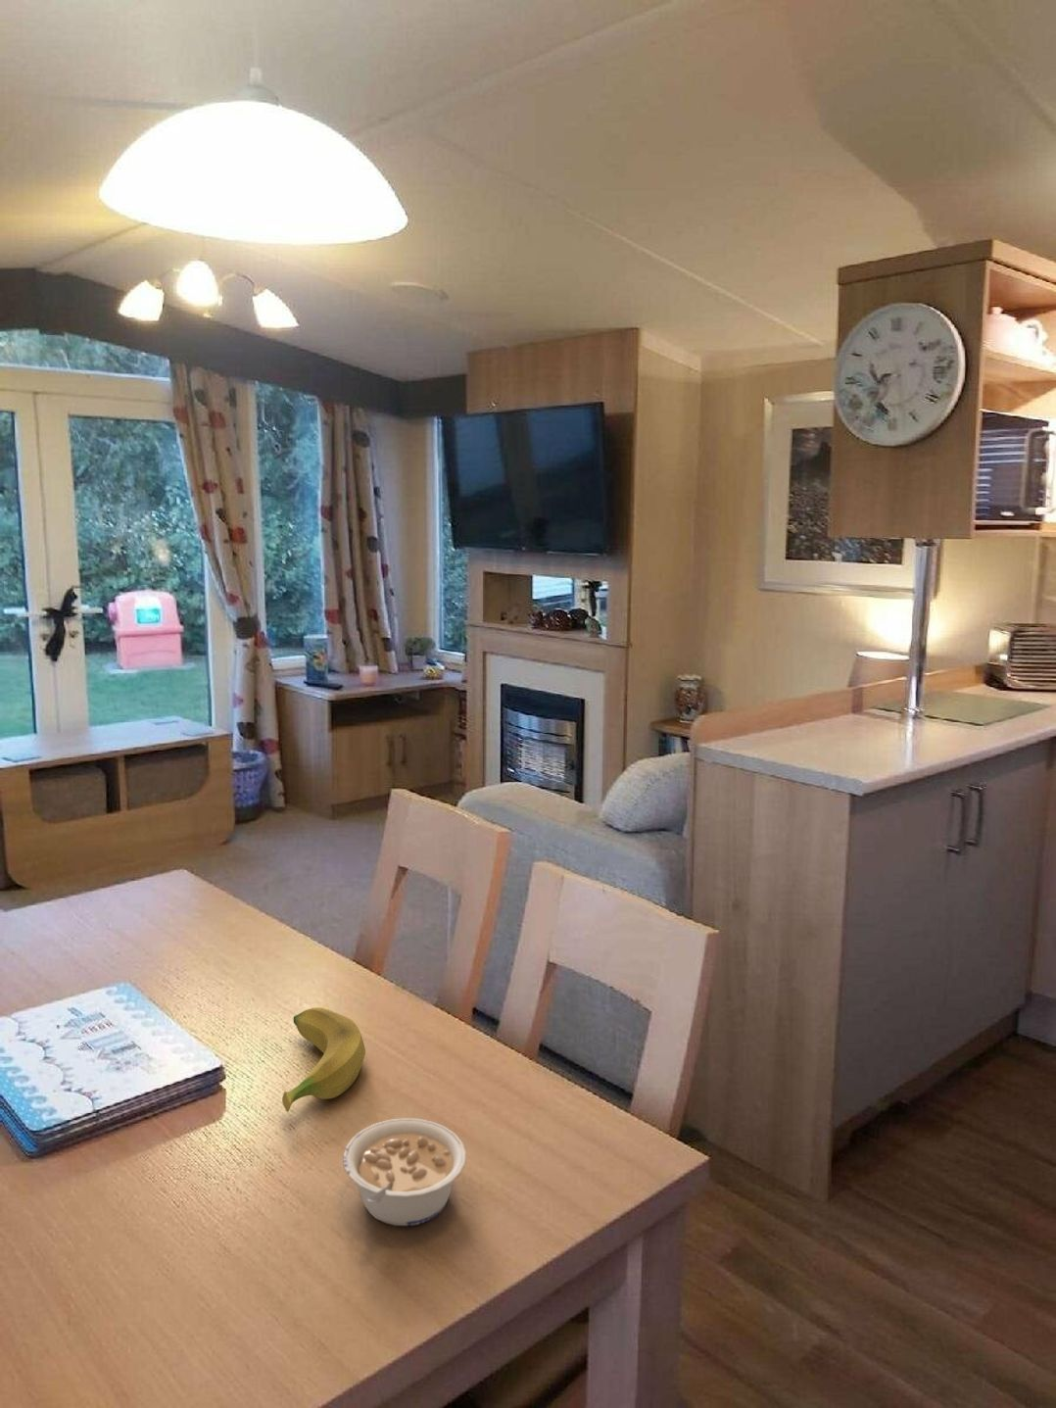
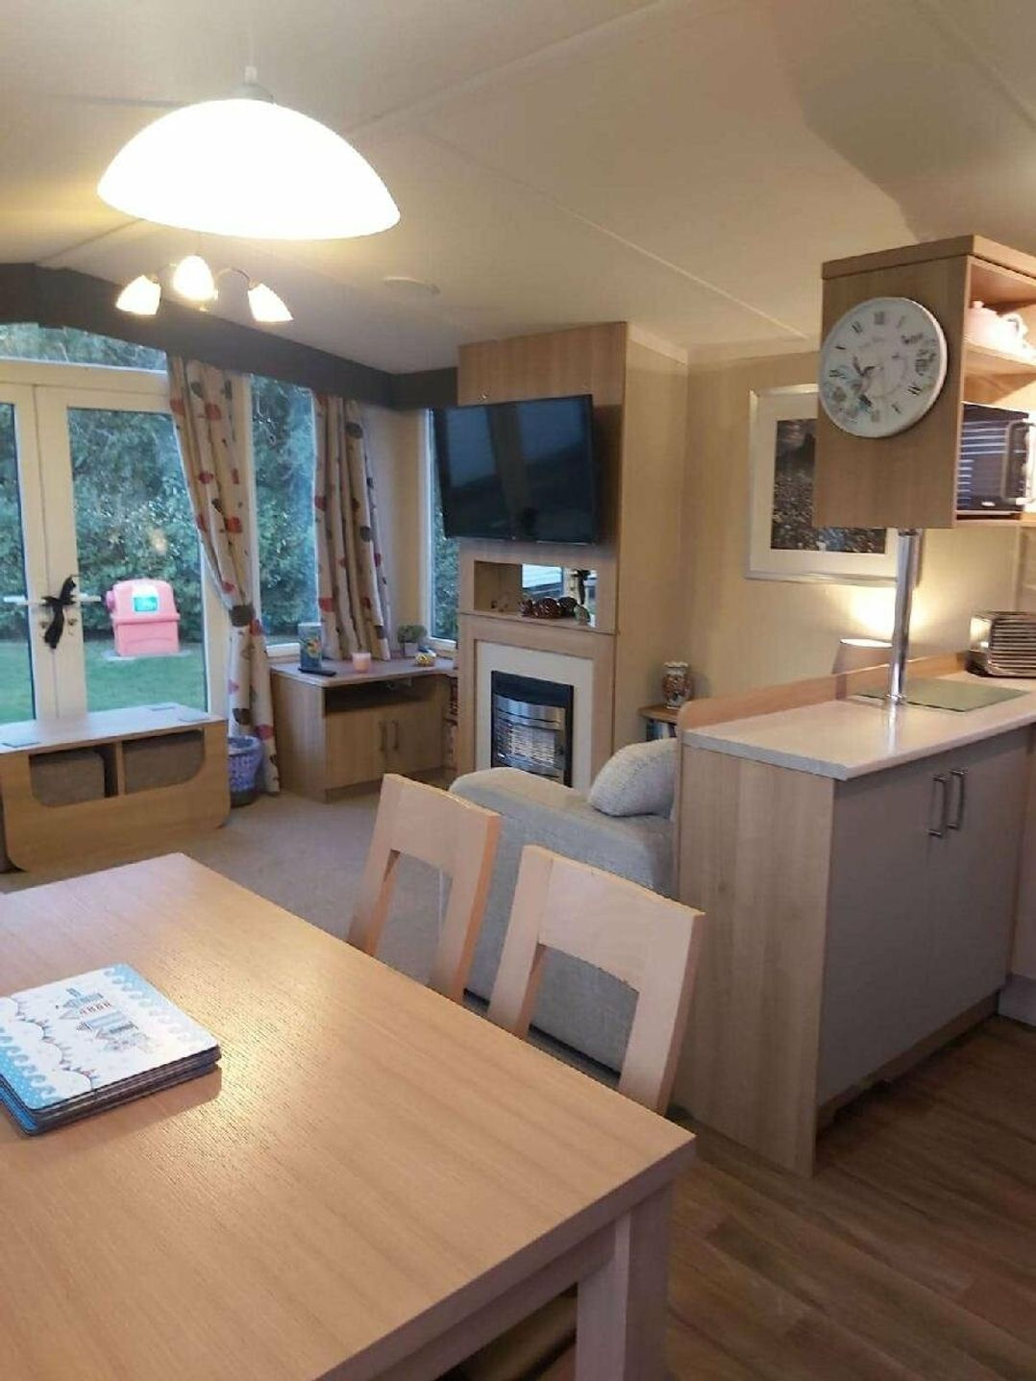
- legume (406, 1174)
- banana (319, 1061)
